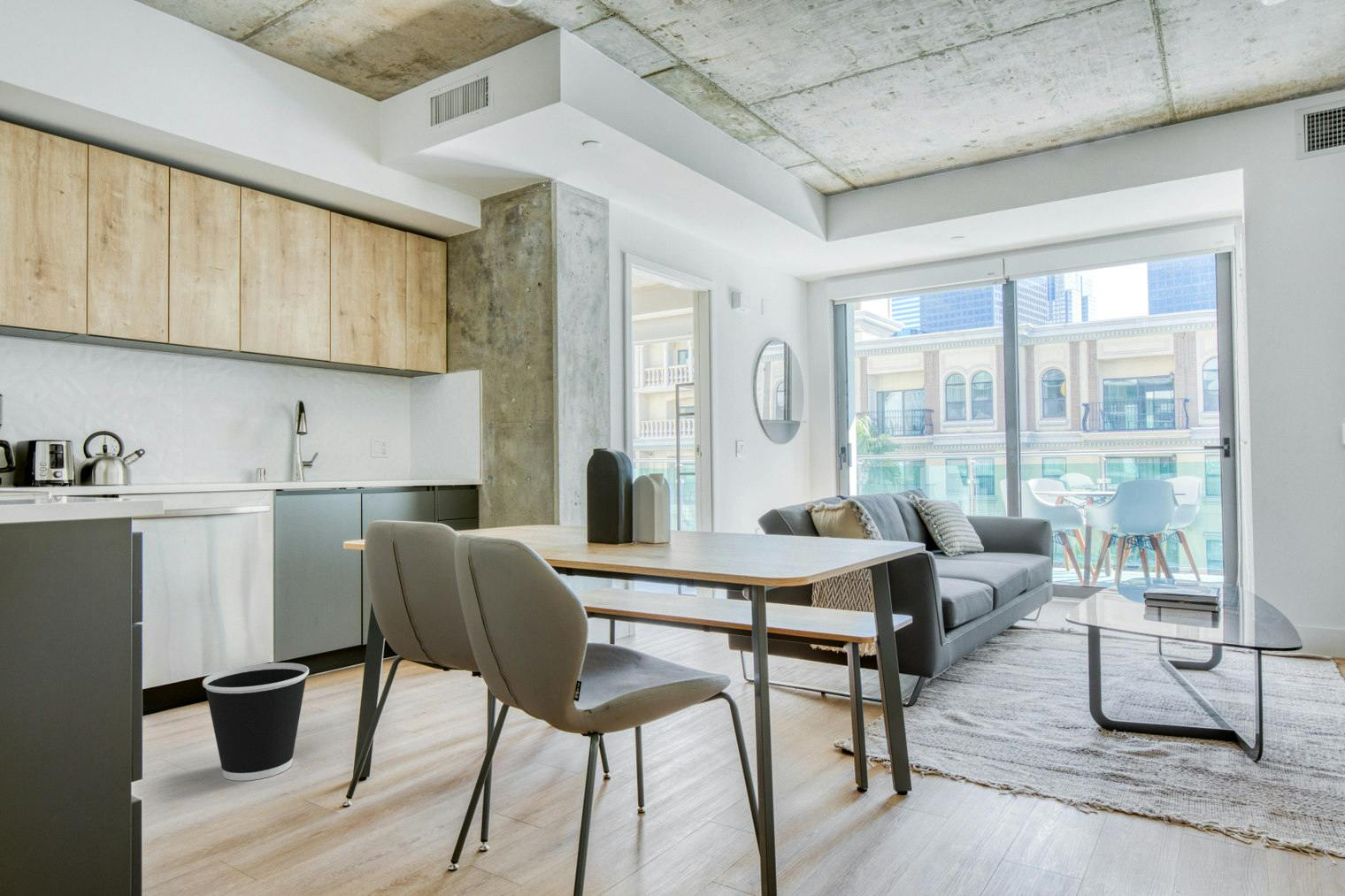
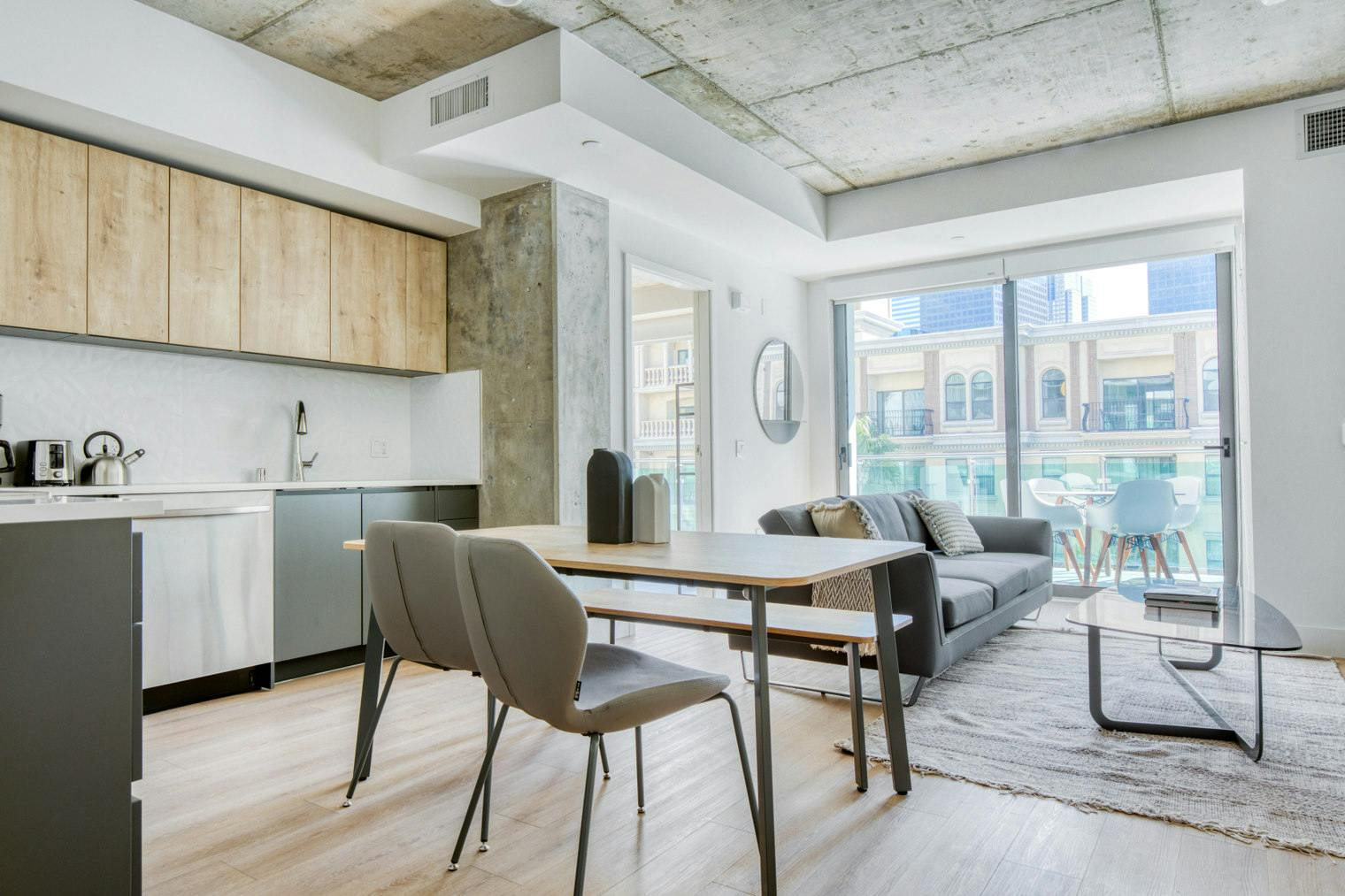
- wastebasket (257, 721)
